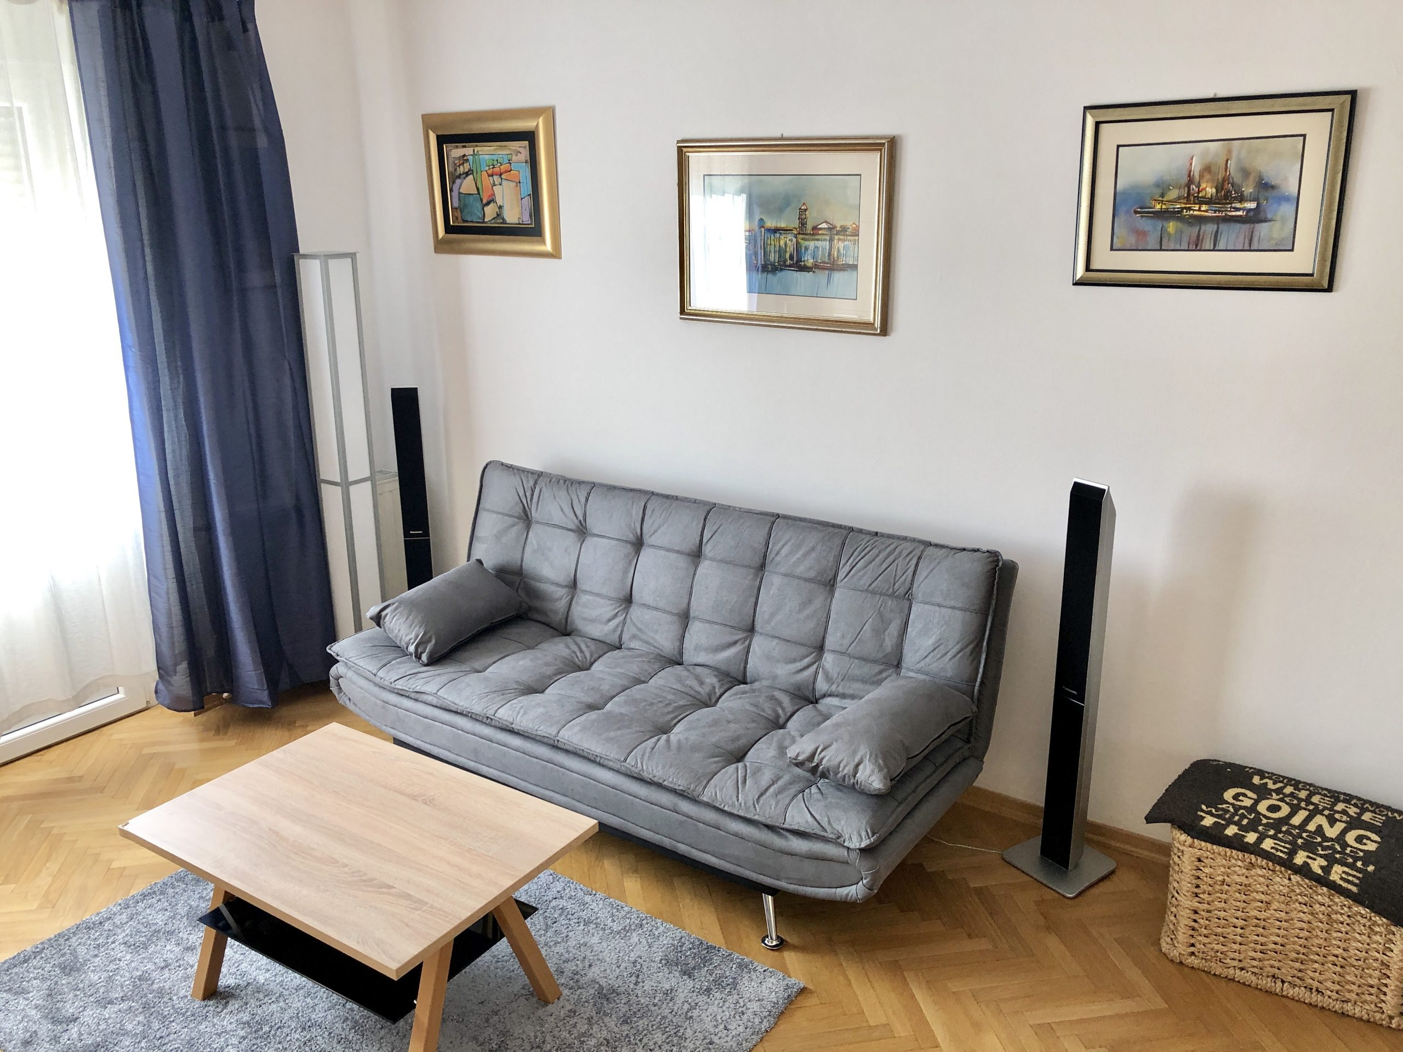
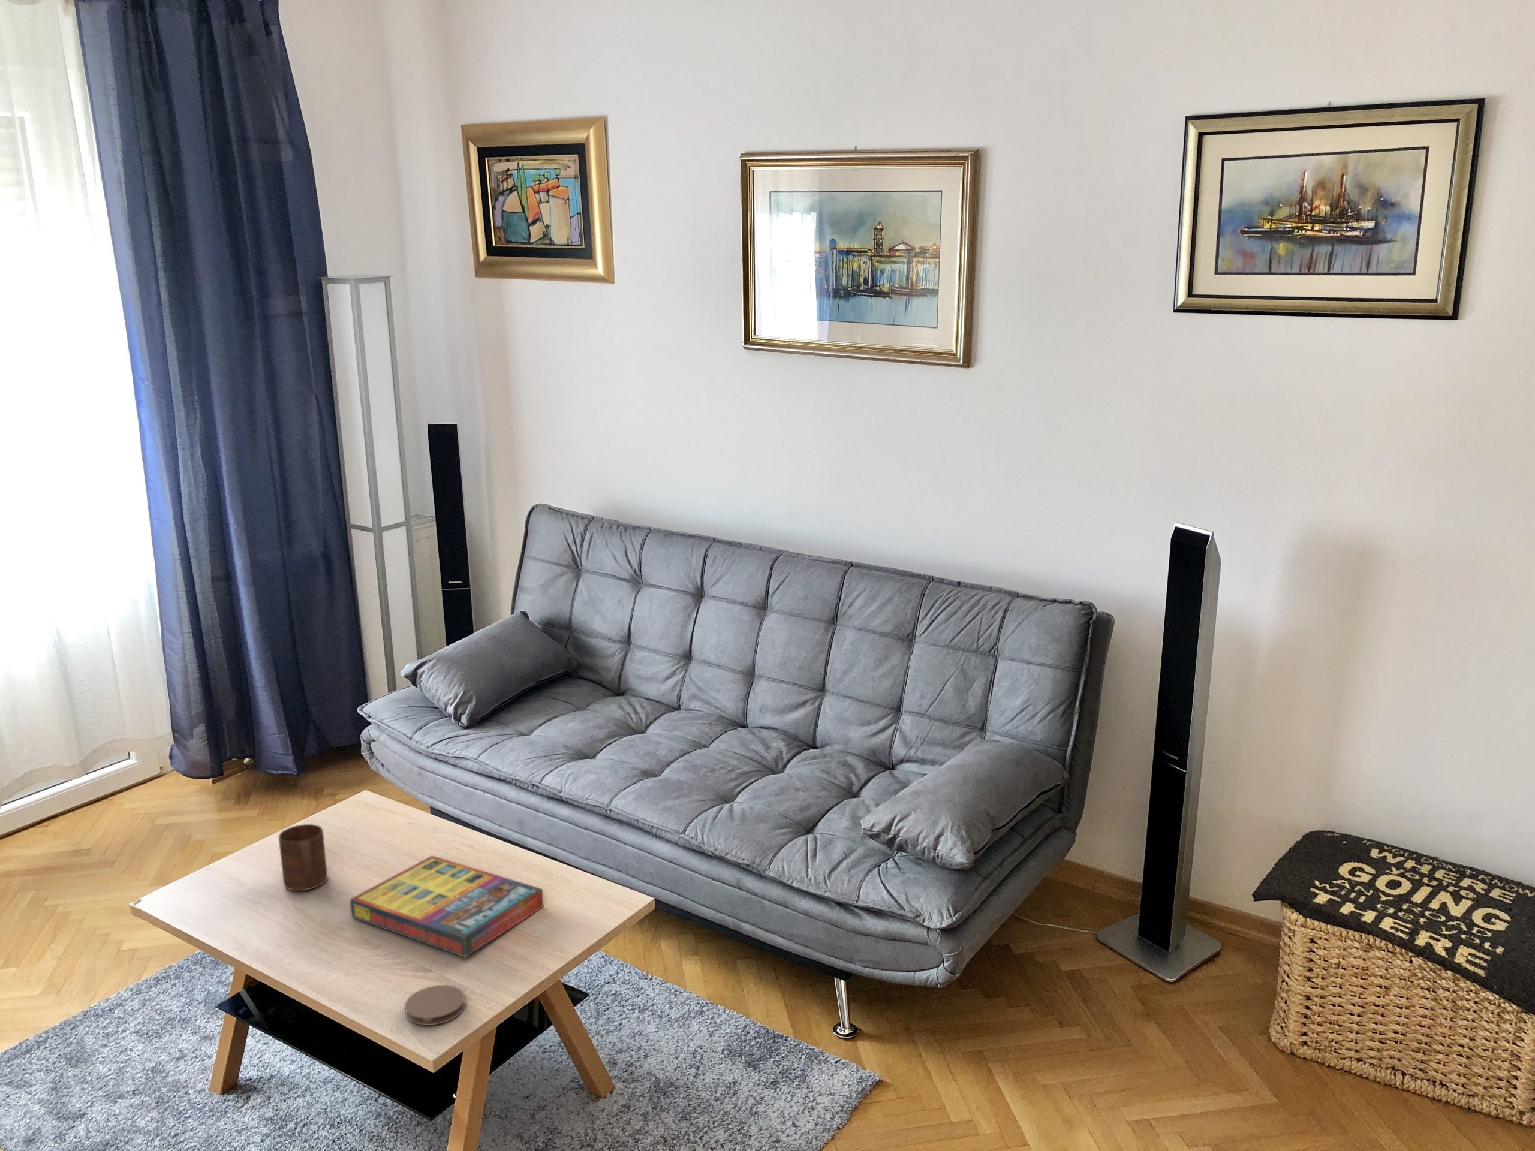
+ coaster (435, 1005)
+ game compilation box (447, 903)
+ cup (307, 860)
